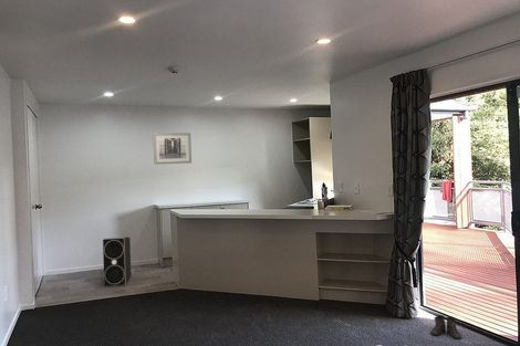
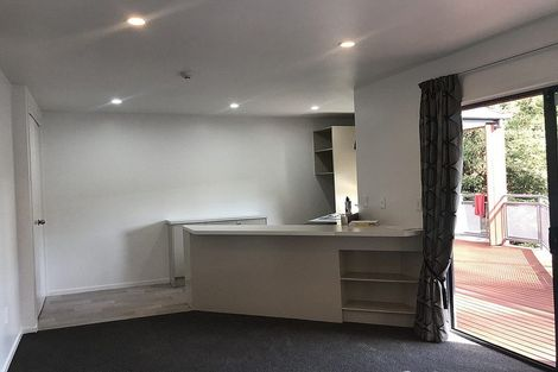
- boots (444, 326)
- wall art (173, 148)
- stereo (117, 258)
